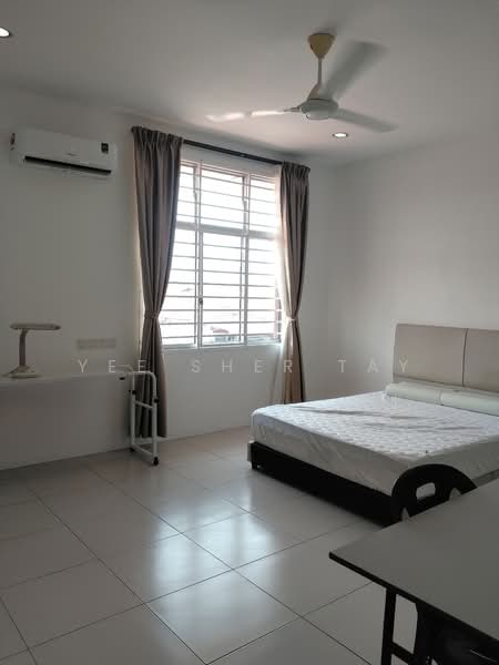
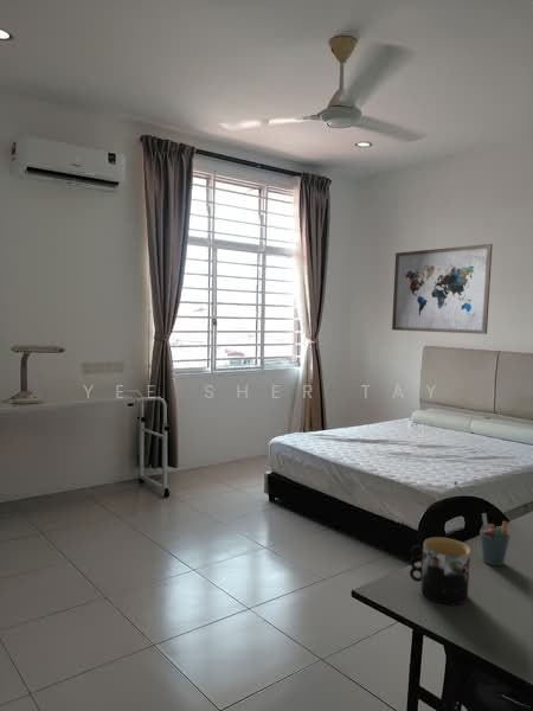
+ pen holder (494, 539)
+ wall art (437, 290)
+ mug (438, 568)
